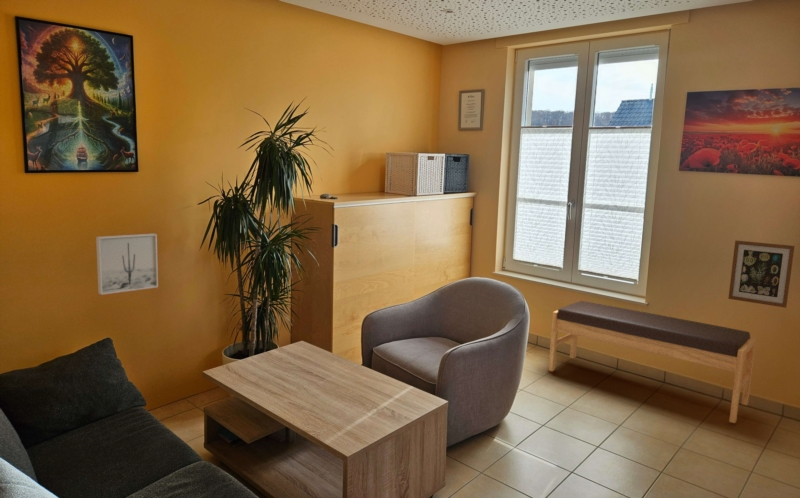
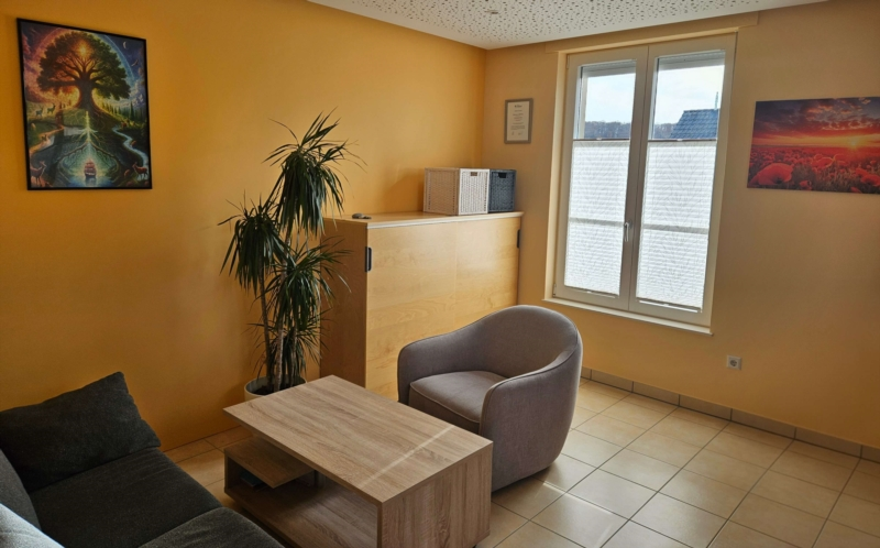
- wall art (760, 273)
- bench (646, 351)
- wall art (128, 263)
